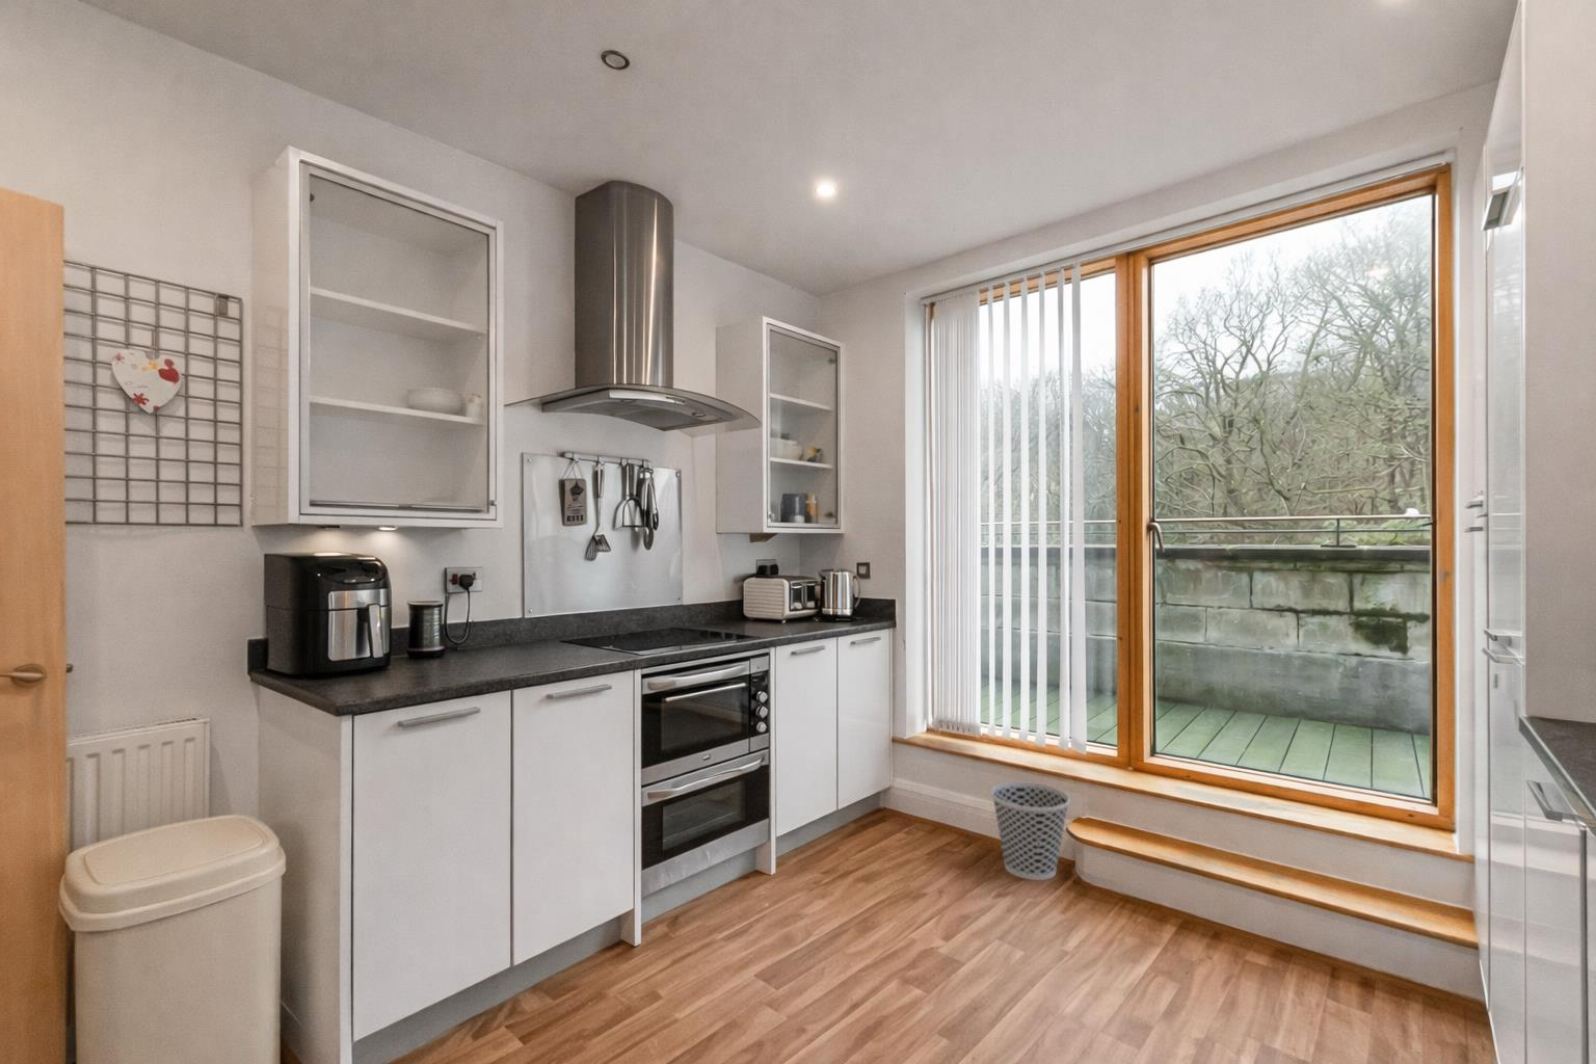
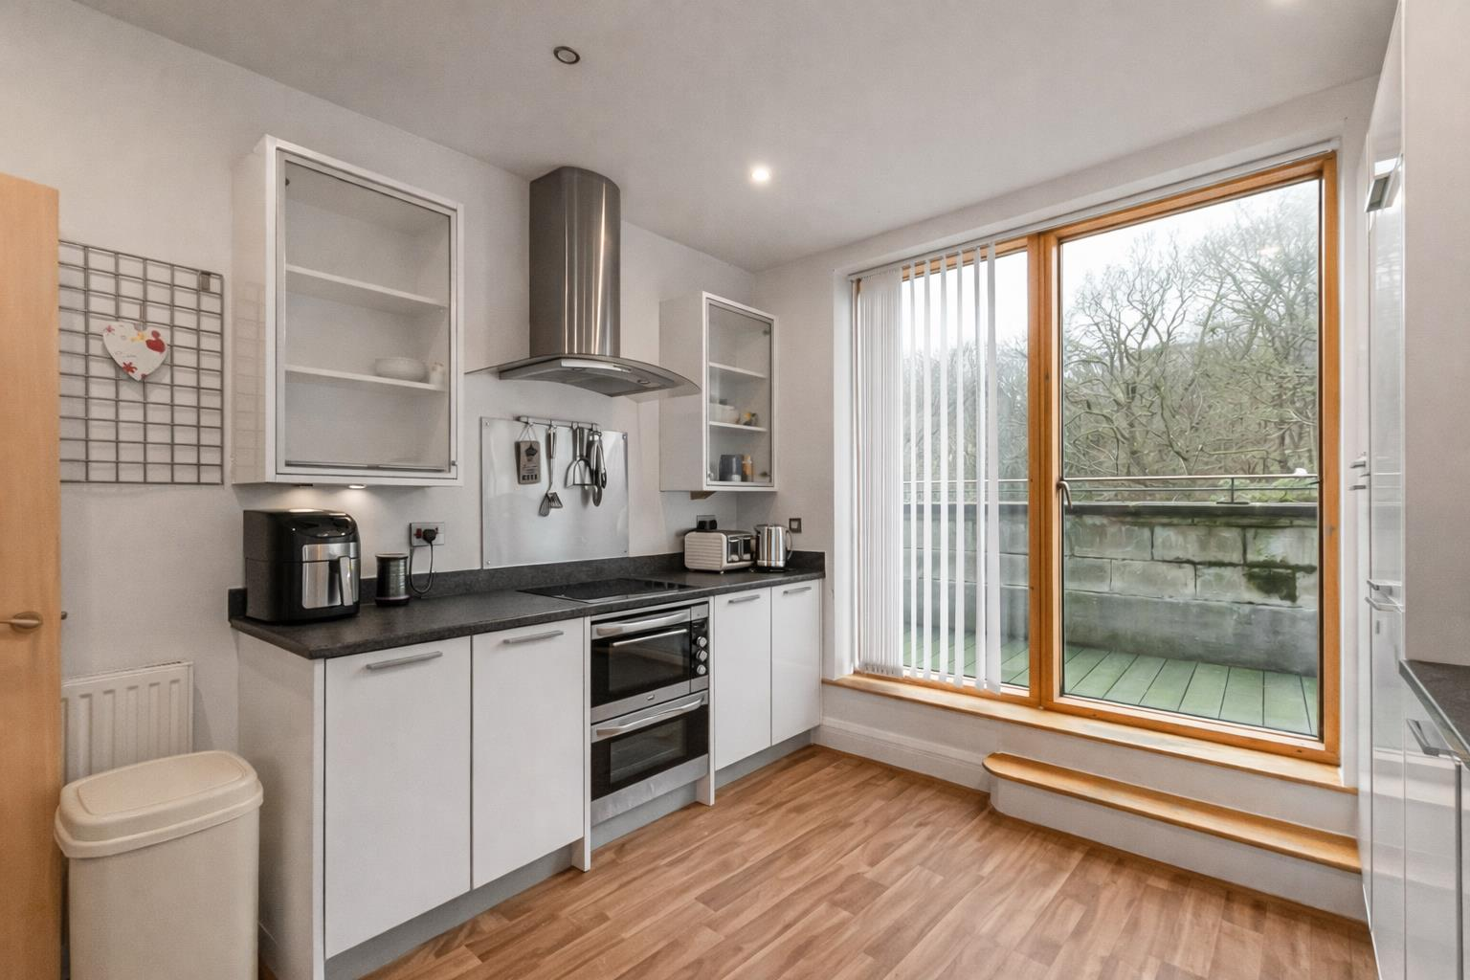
- wastebasket (1030, 831)
